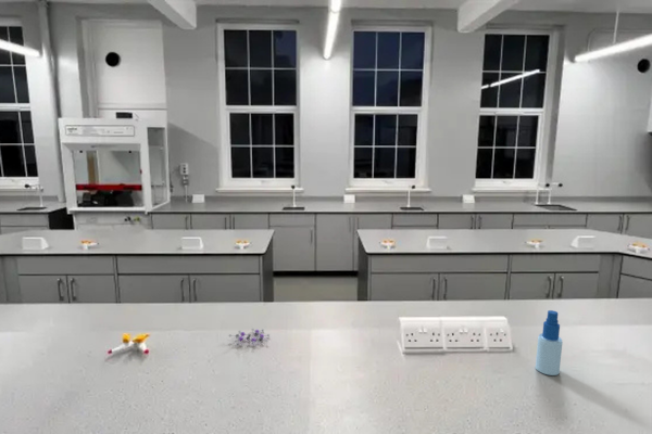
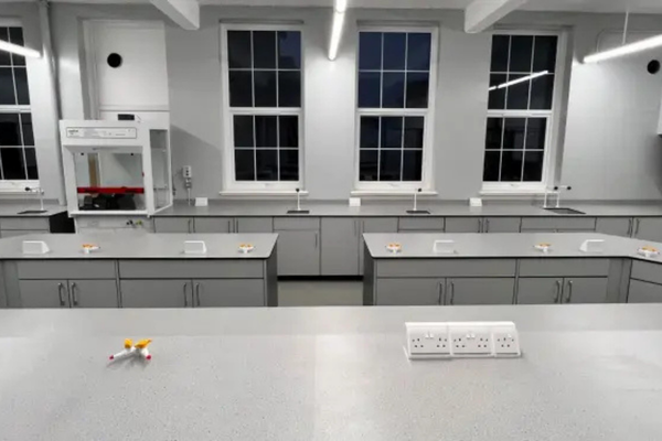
- molecule model (249, 334)
- spray bottle (550, 341)
